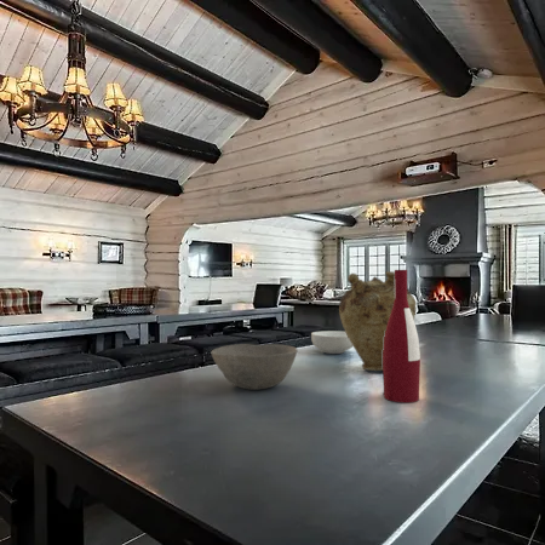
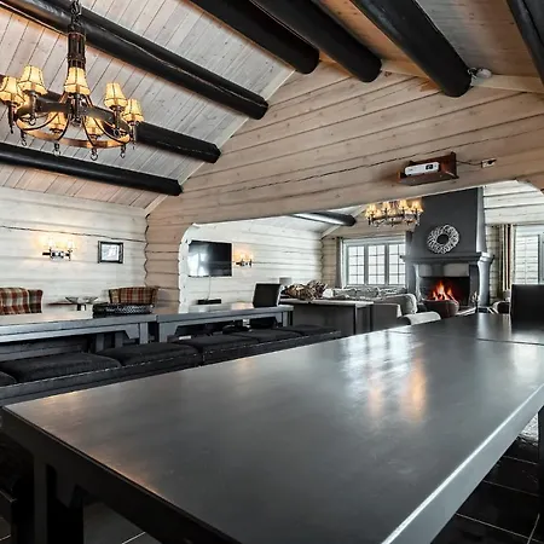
- cereal bowl (333, 342)
- alcohol (401, 333)
- vase (377, 320)
- bowl (254, 366)
